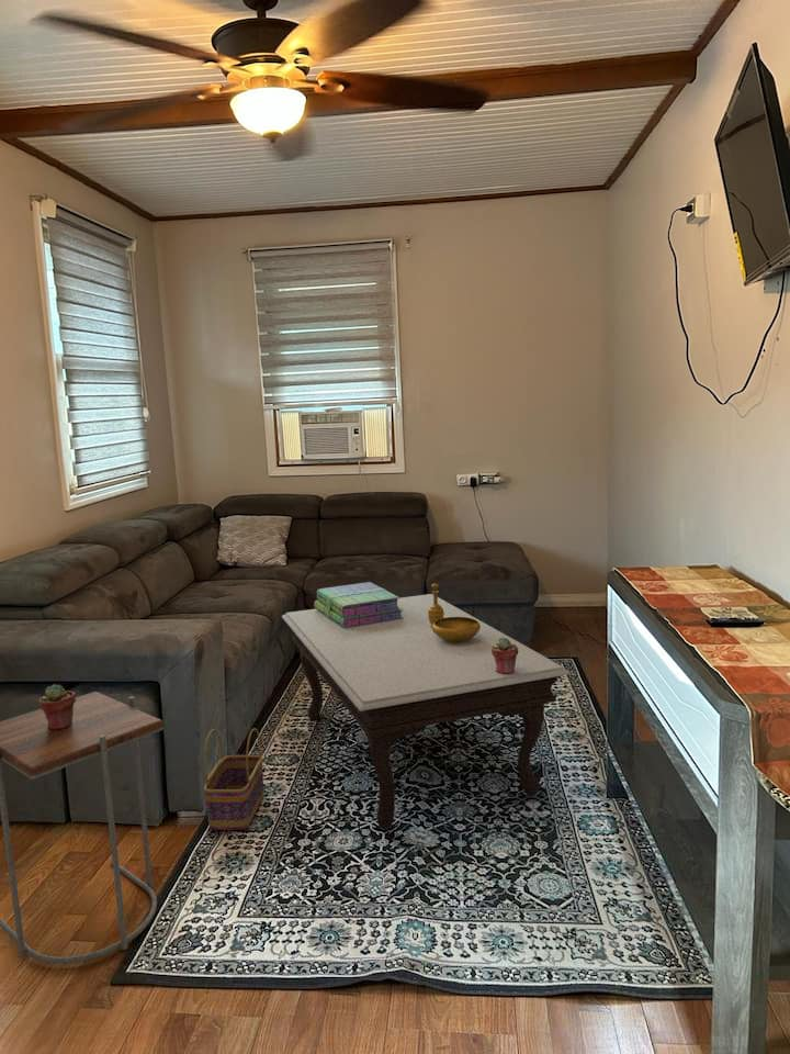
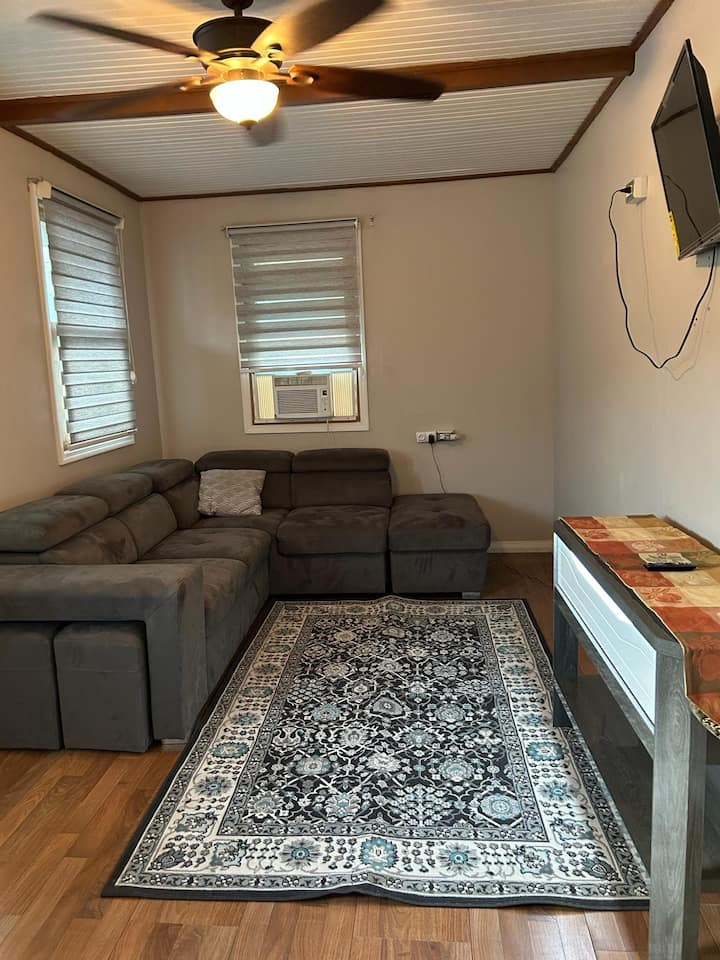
- coffee table (407, 694)
- side table (108, 819)
- potted succulent (505, 653)
- potted succulent (57, 704)
- decorative bowl (443, 613)
- stack of books (357, 603)
- basket (234, 771)
